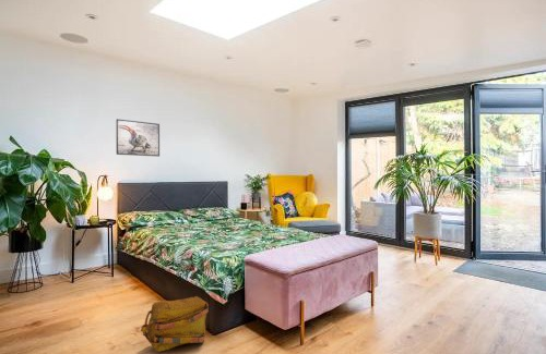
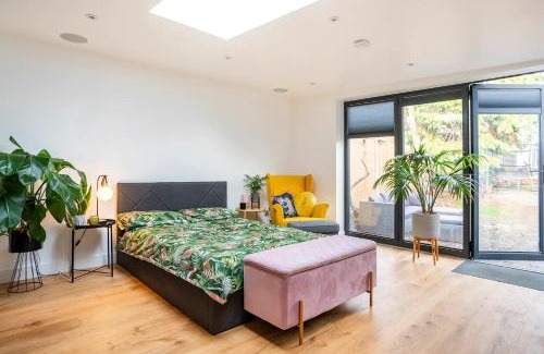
- backpack (175, 322)
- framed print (139, 138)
